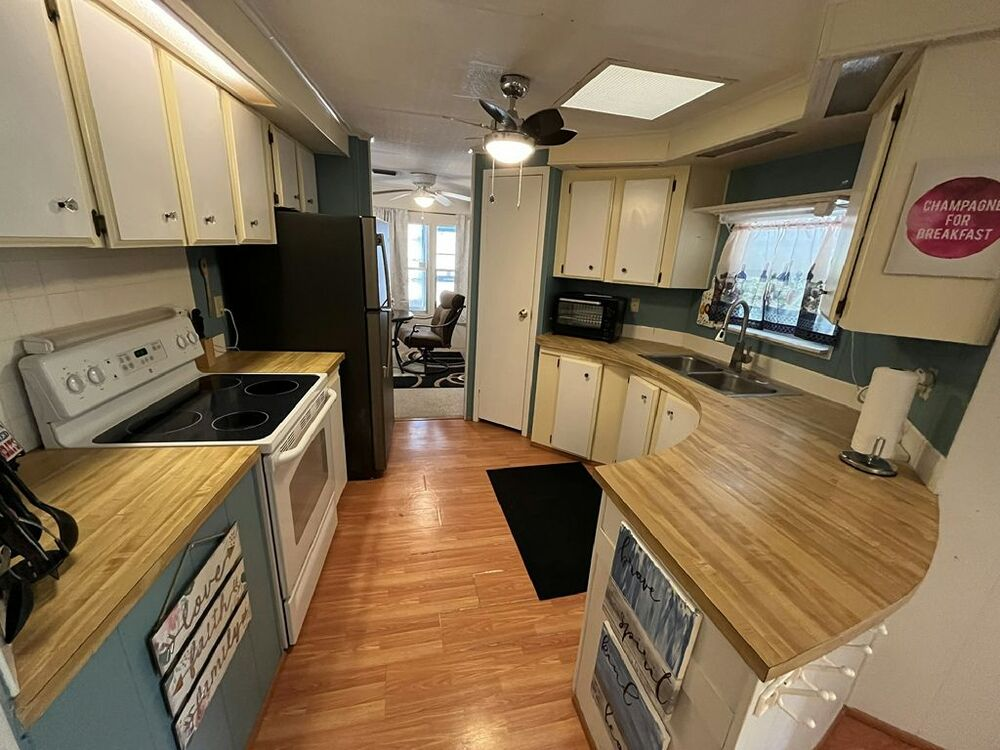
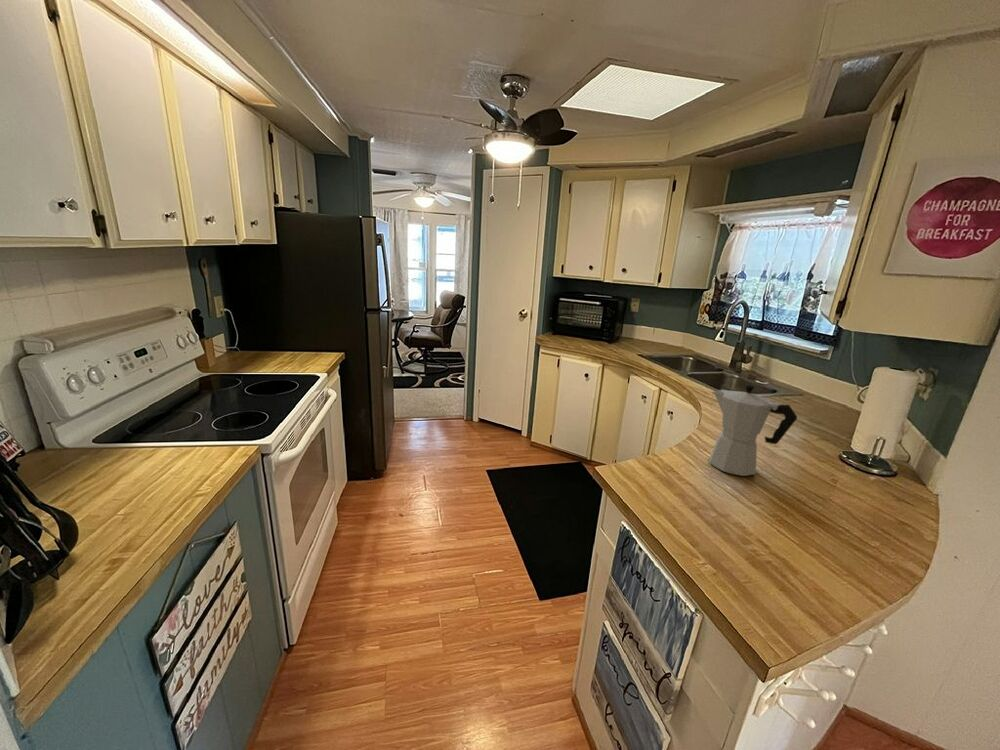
+ moka pot (746, 428)
